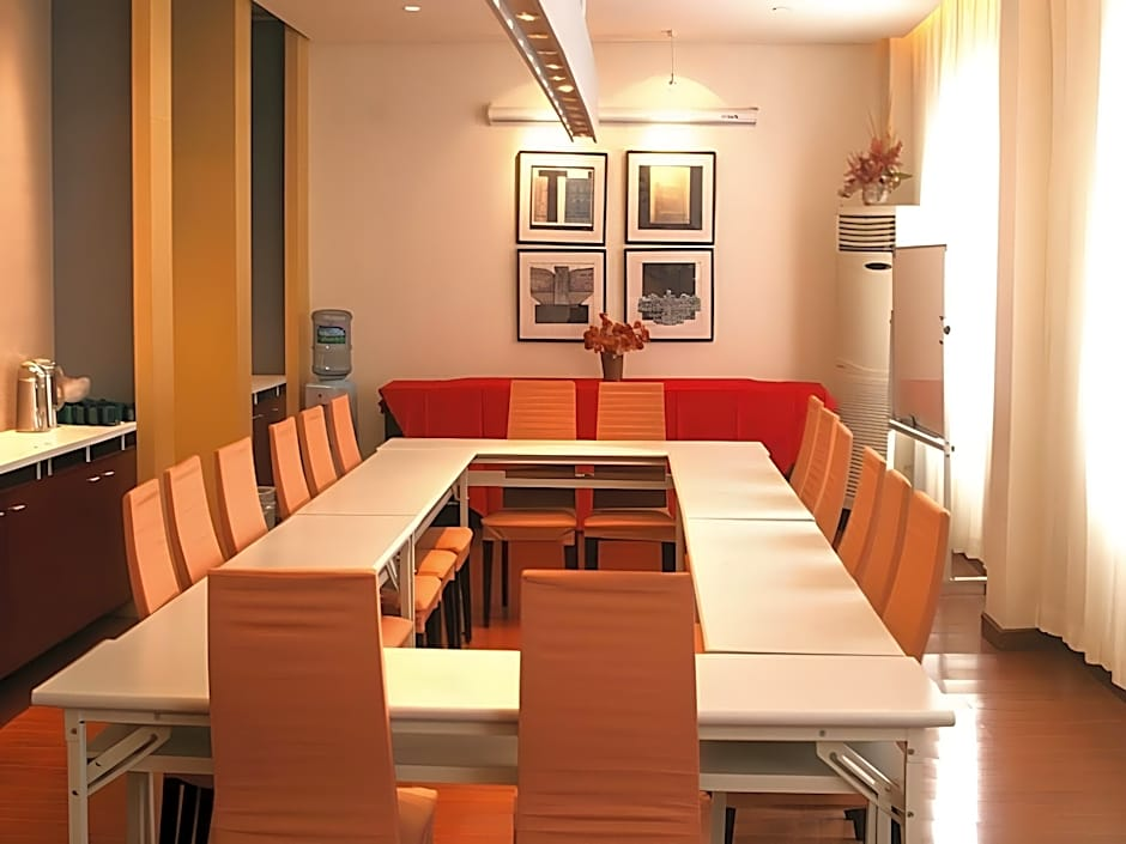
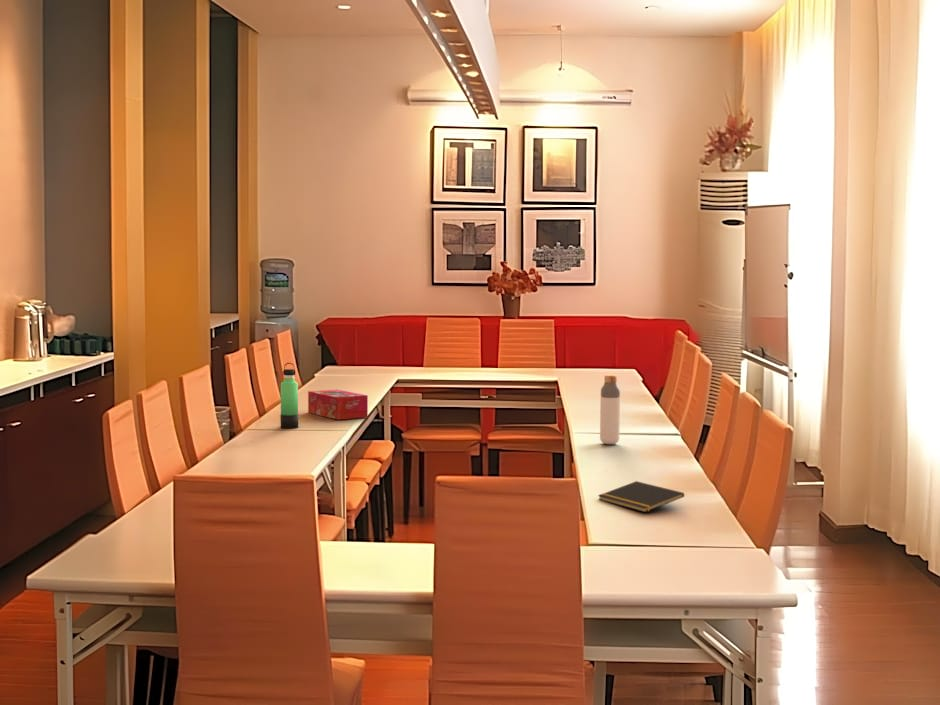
+ notepad (640, 496)
+ bottle (610, 409)
+ tissue box (337, 404)
+ thermos bottle (289, 394)
